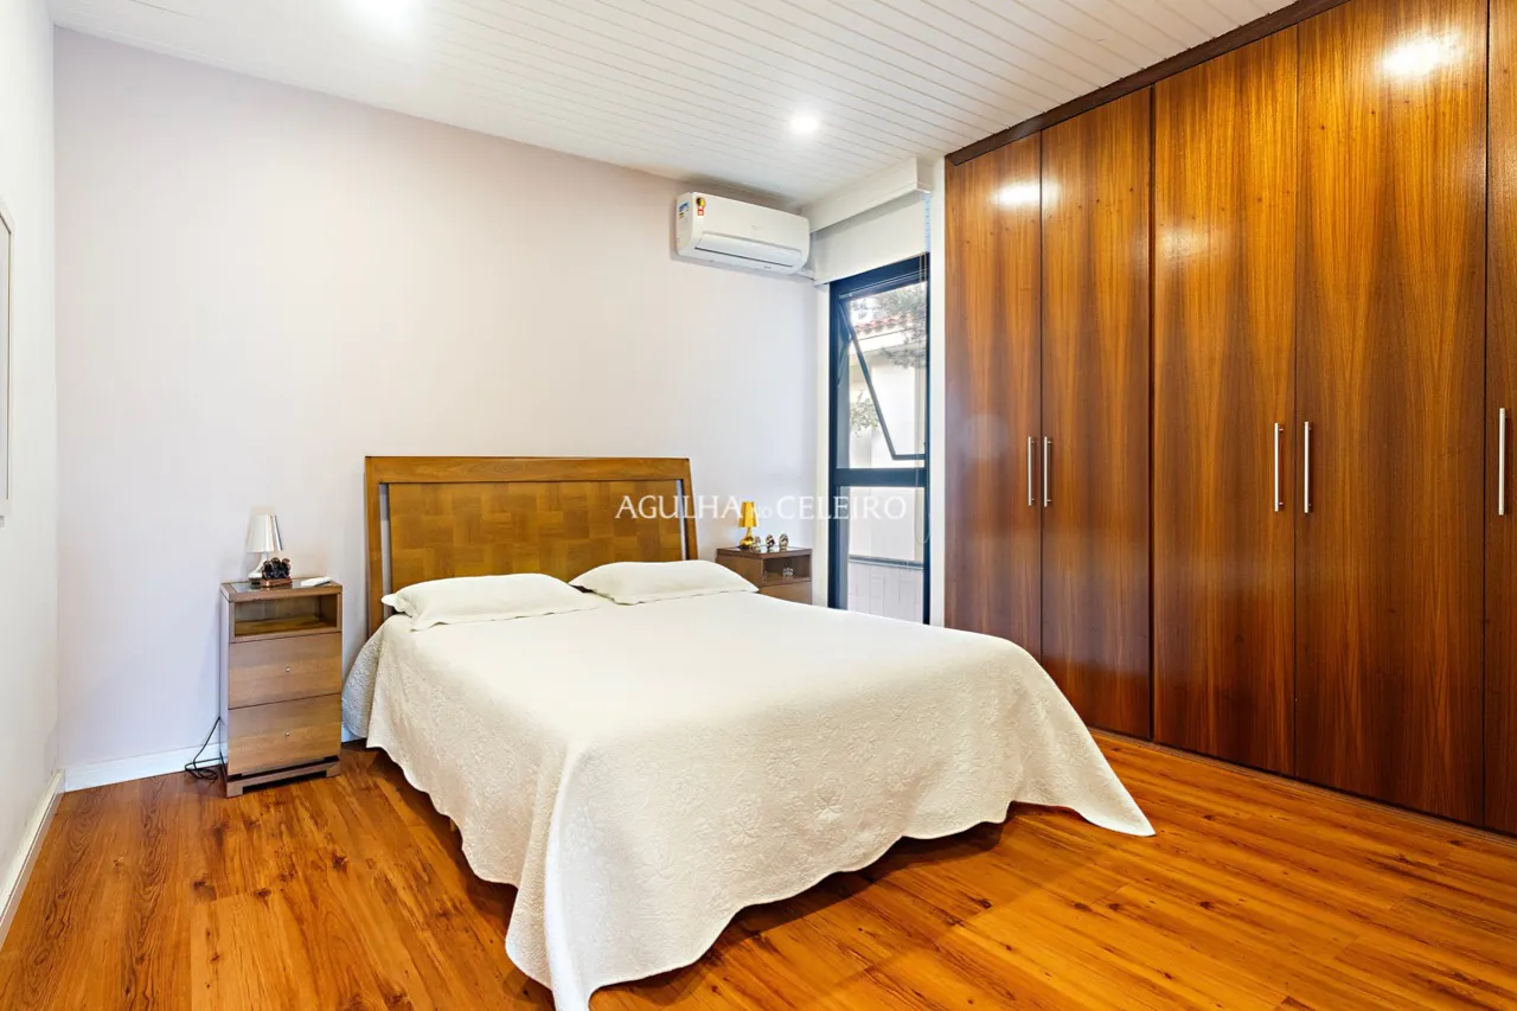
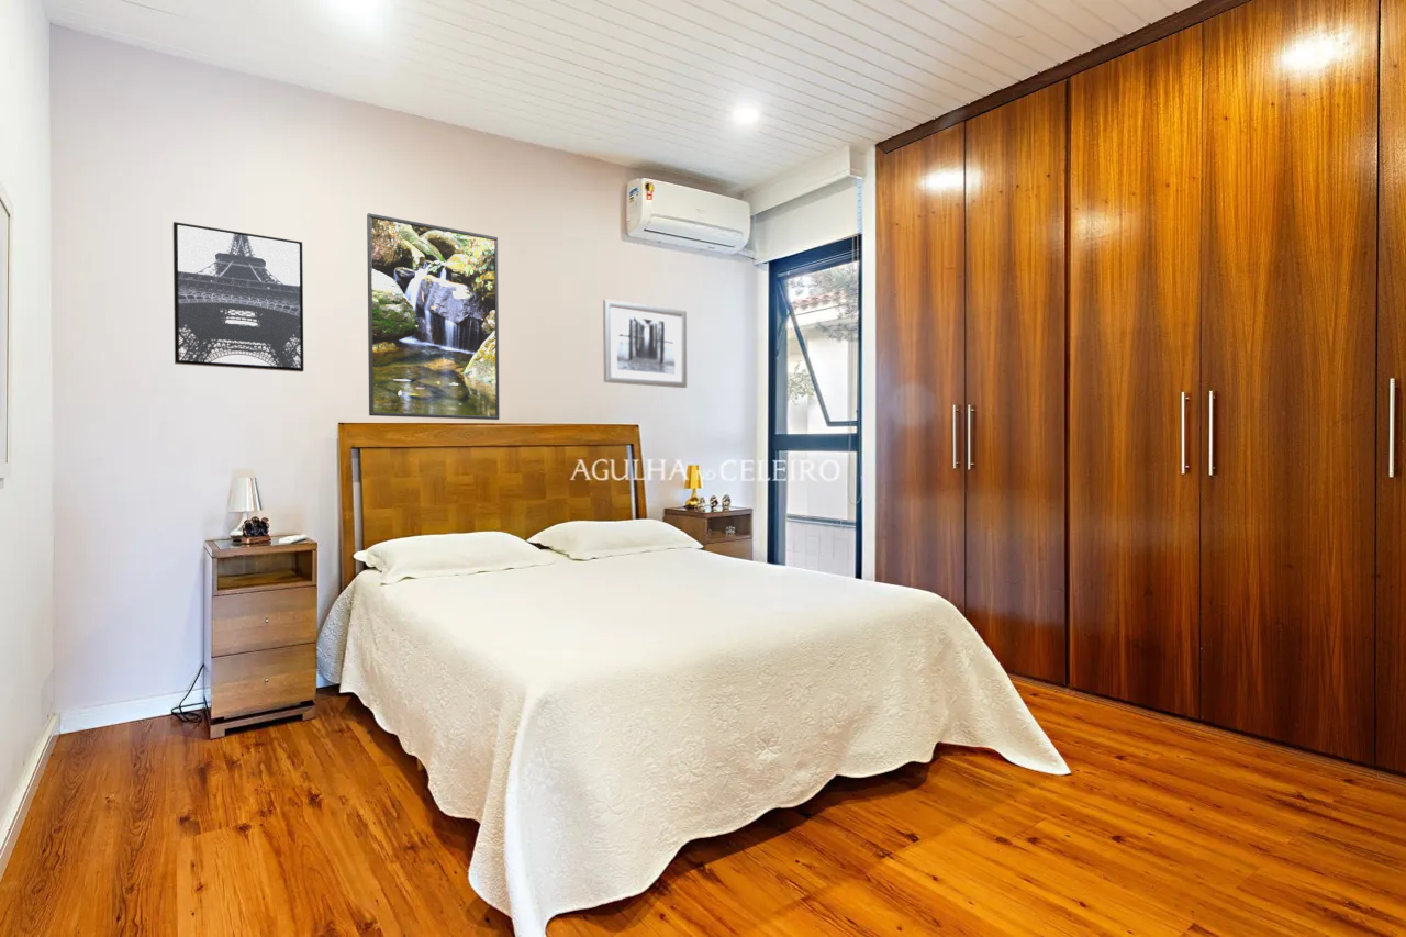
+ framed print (436, 322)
+ wall art (646, 345)
+ wall art (241, 300)
